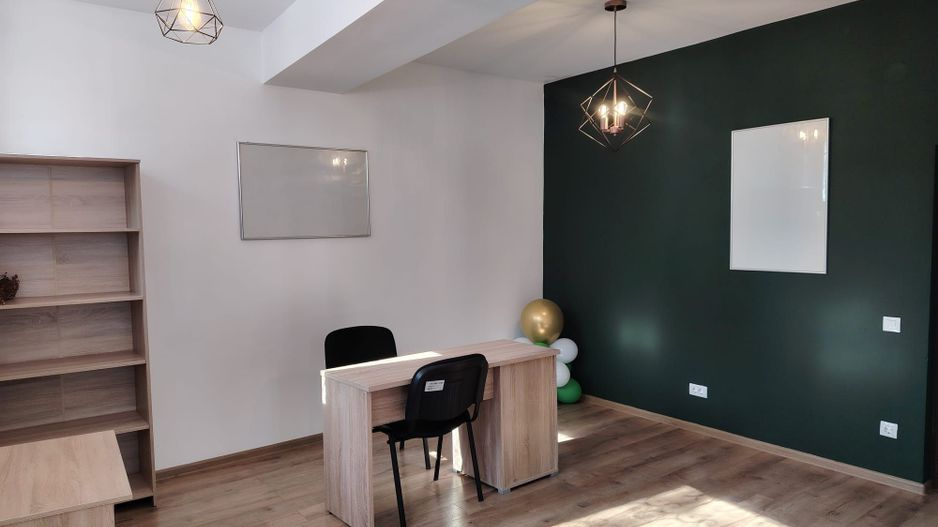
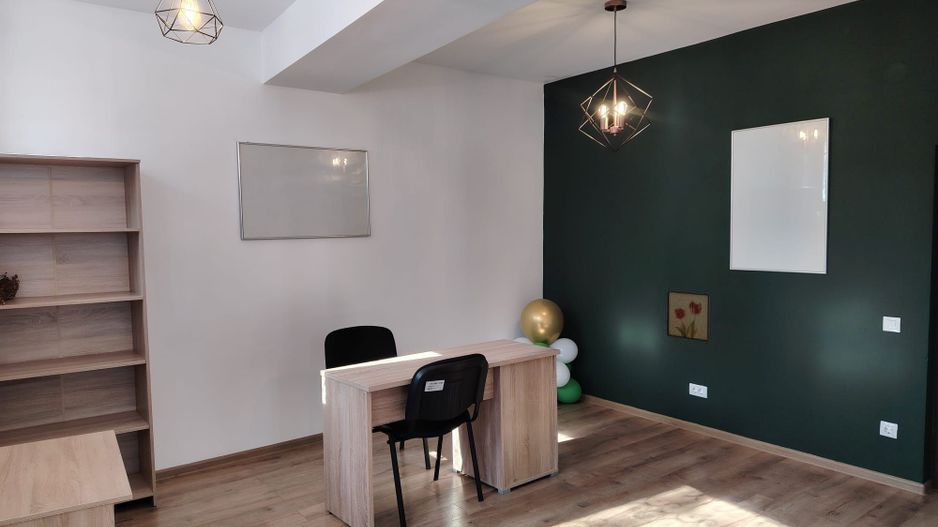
+ wall art (688, 315)
